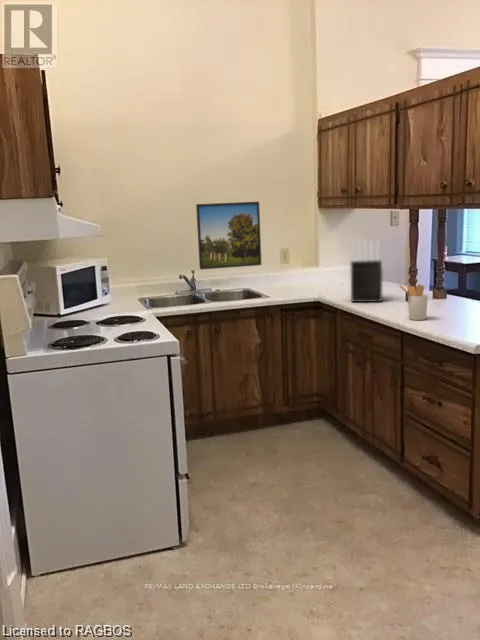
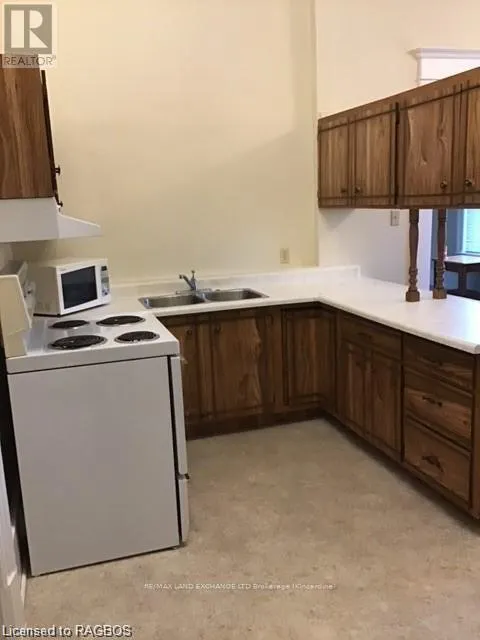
- knife block (366, 271)
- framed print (229, 235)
- utensil holder (412, 301)
